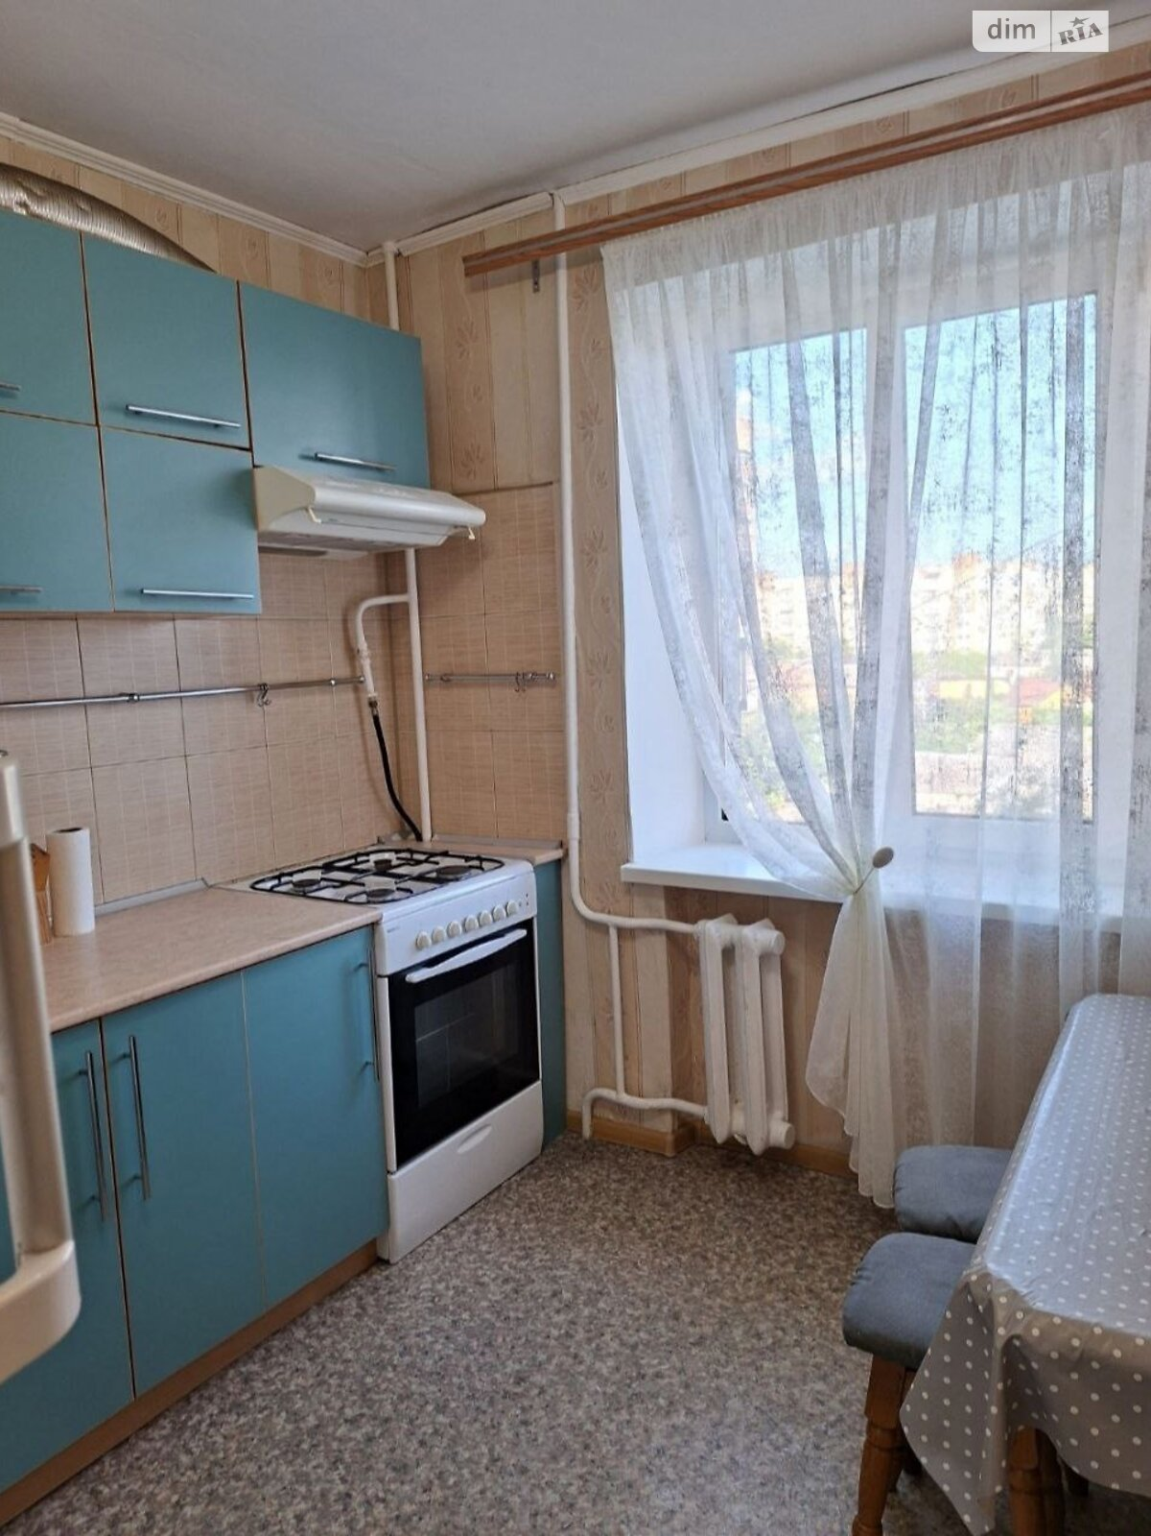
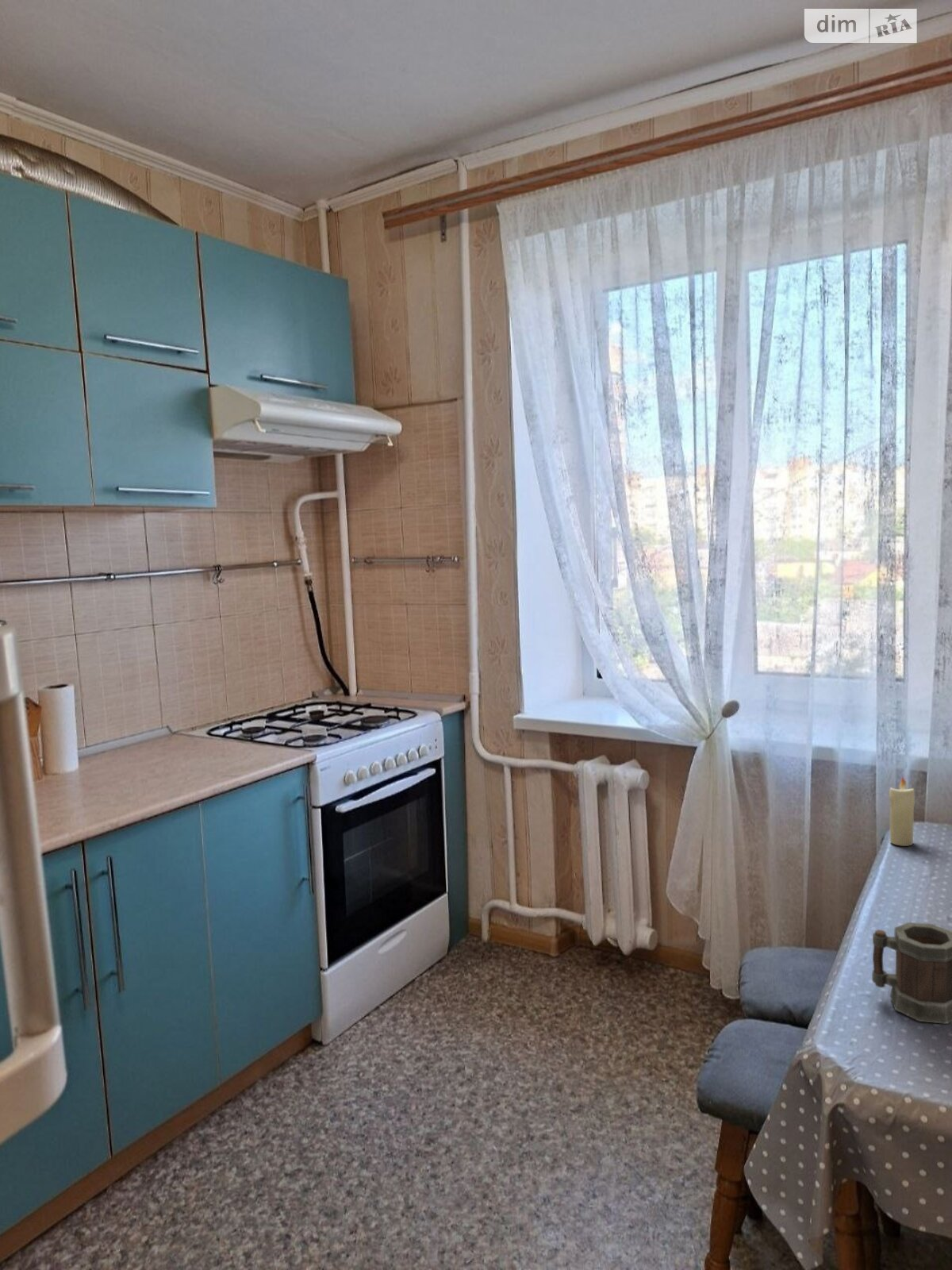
+ candle (901, 809)
+ mug (916, 968)
